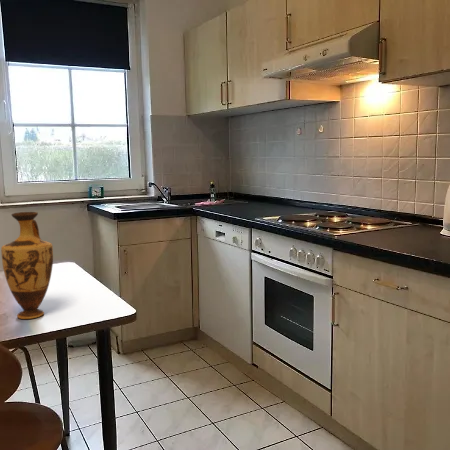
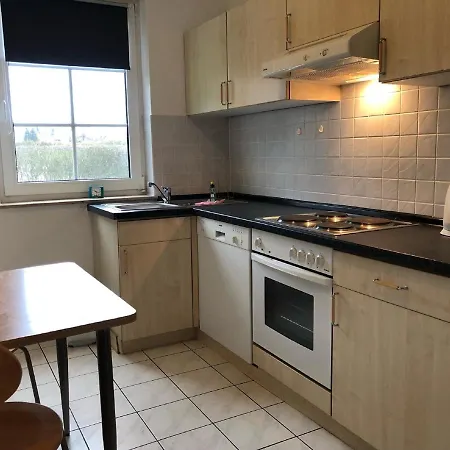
- vase (28, 264)
